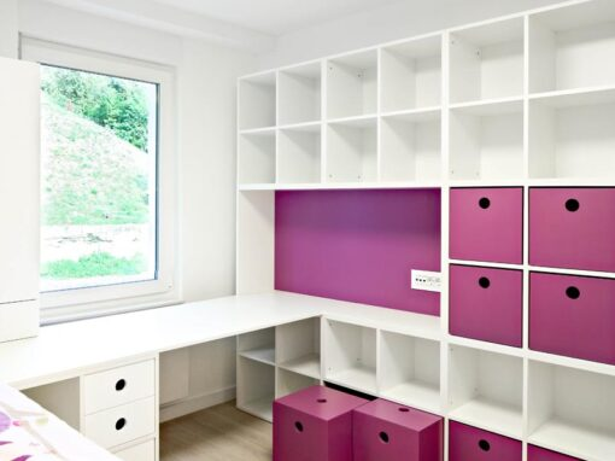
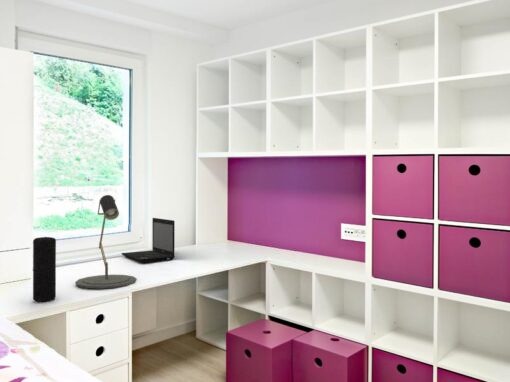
+ laptop (152, 238)
+ desk lamp (102, 236)
+ speaker (44, 268)
